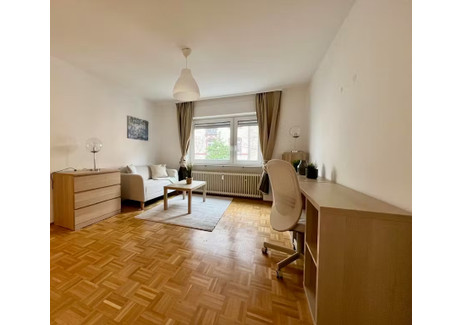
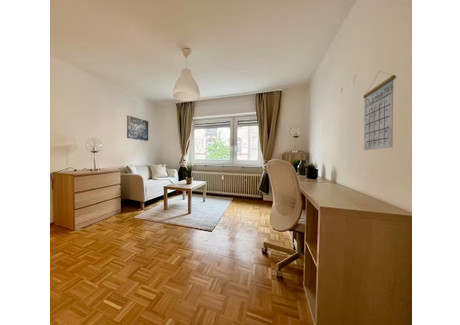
+ calendar (377, 110)
